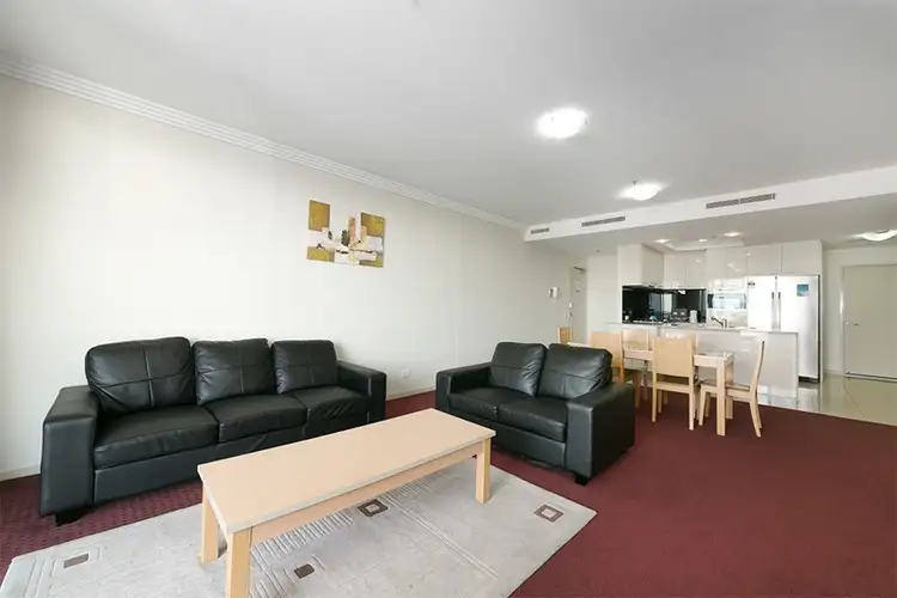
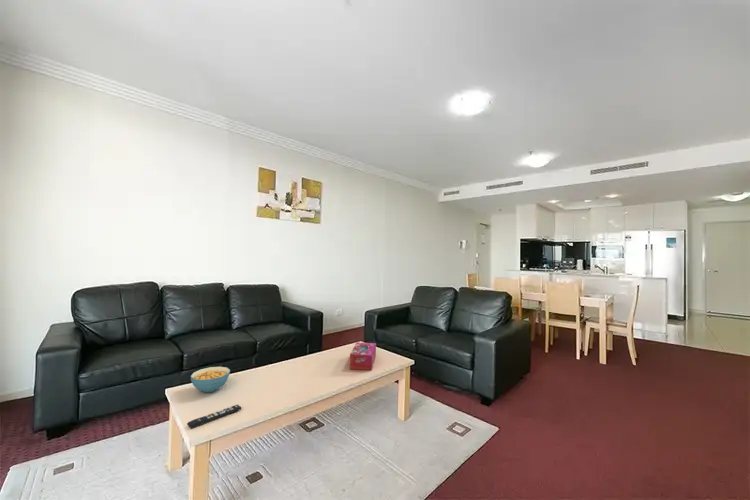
+ cereal bowl (210, 381)
+ remote control (215, 415)
+ tissue box (363, 355)
